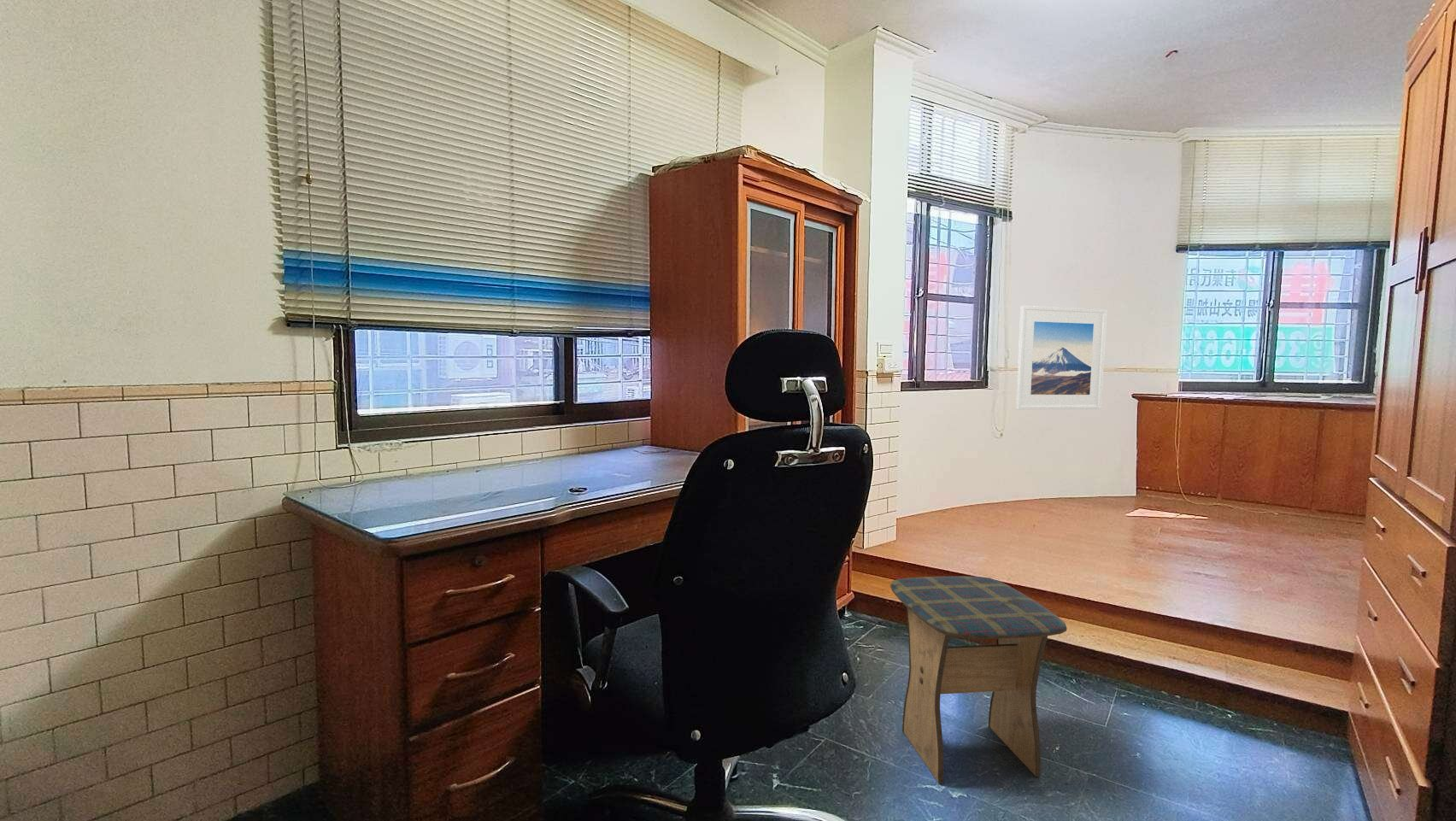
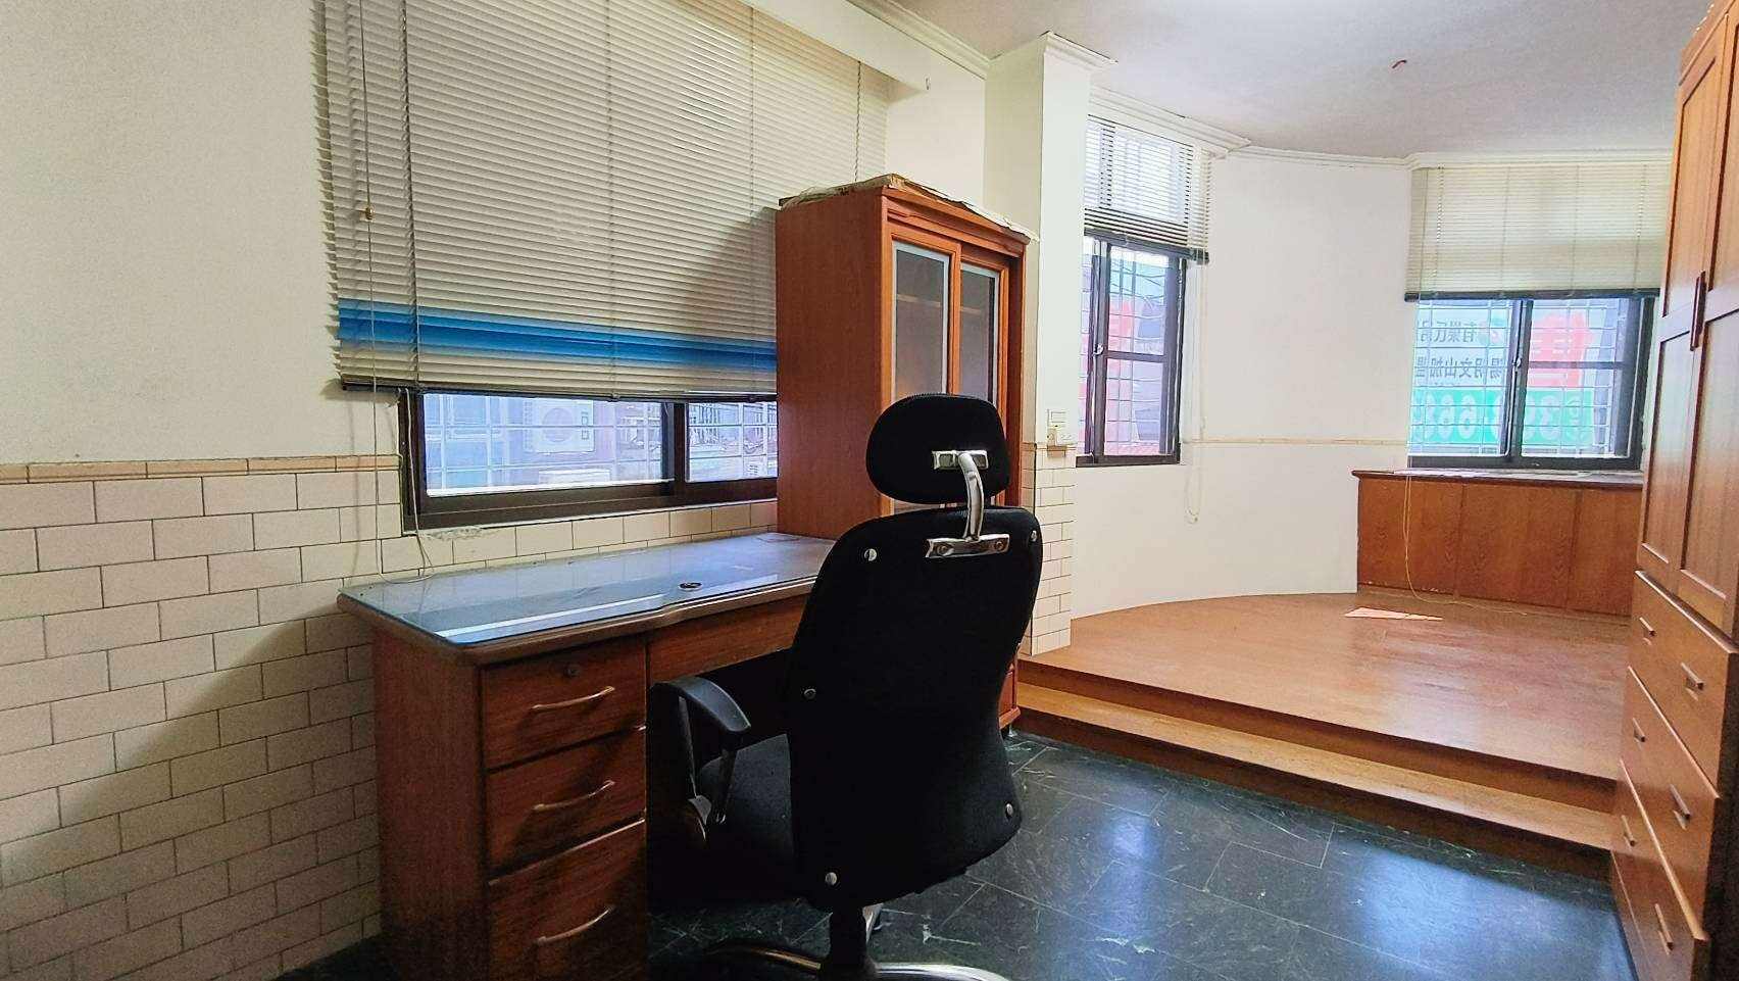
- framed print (1061, 359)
- stool (968, 676)
